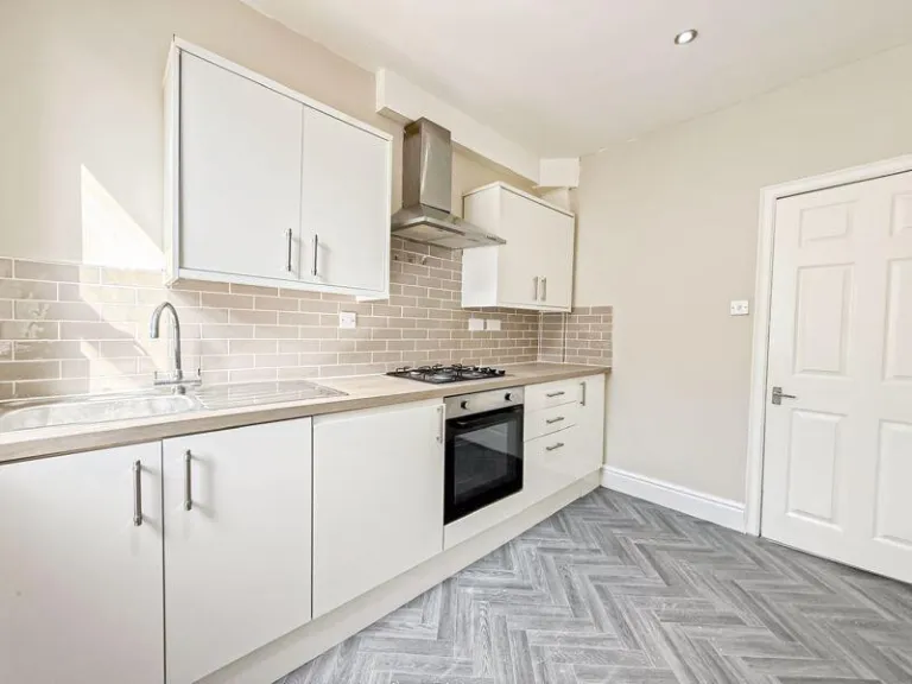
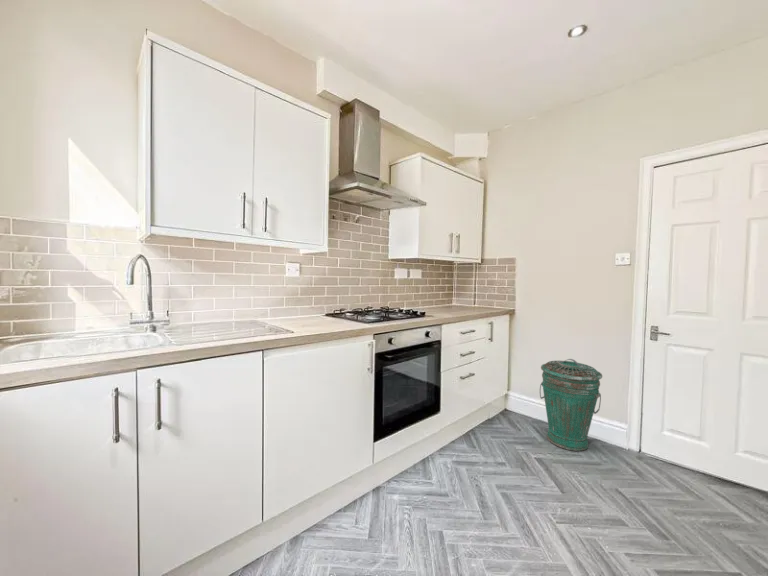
+ trash can (568, 400)
